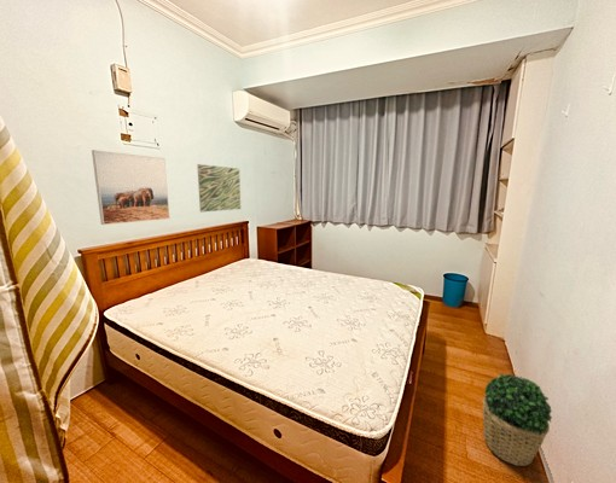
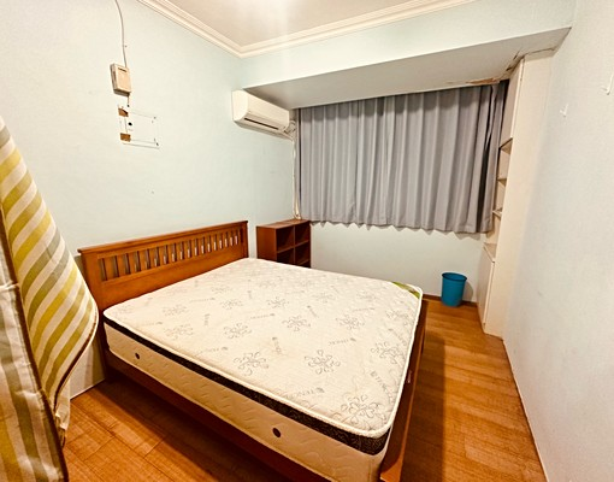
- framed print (135, 188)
- wall art (221, 188)
- potted plant (513, 414)
